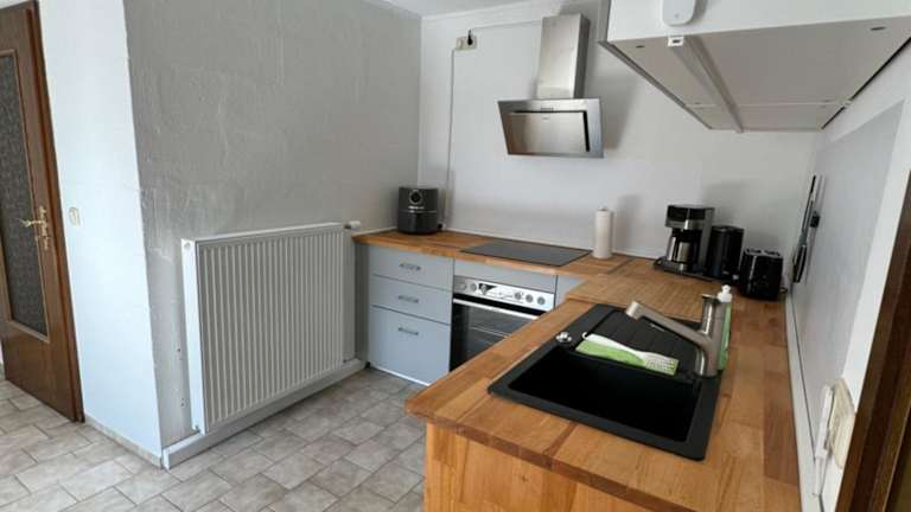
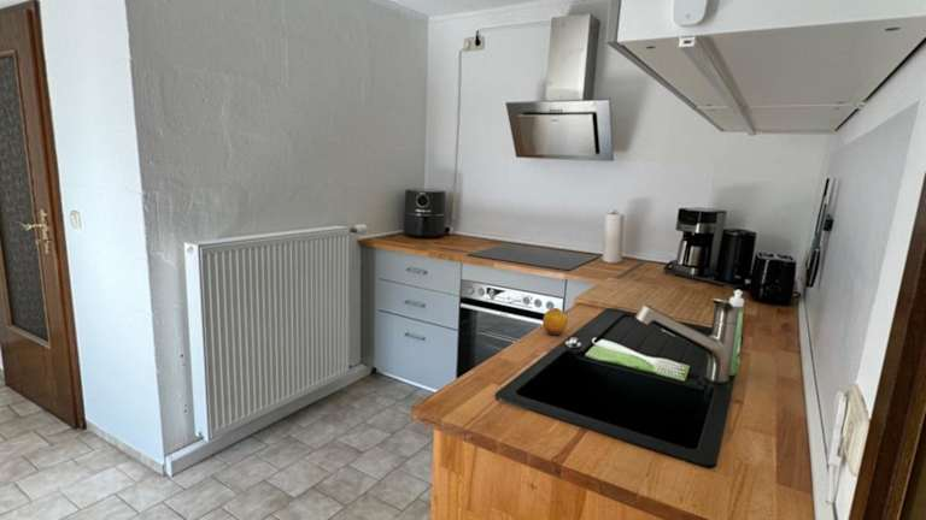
+ fruit (555, 320)
